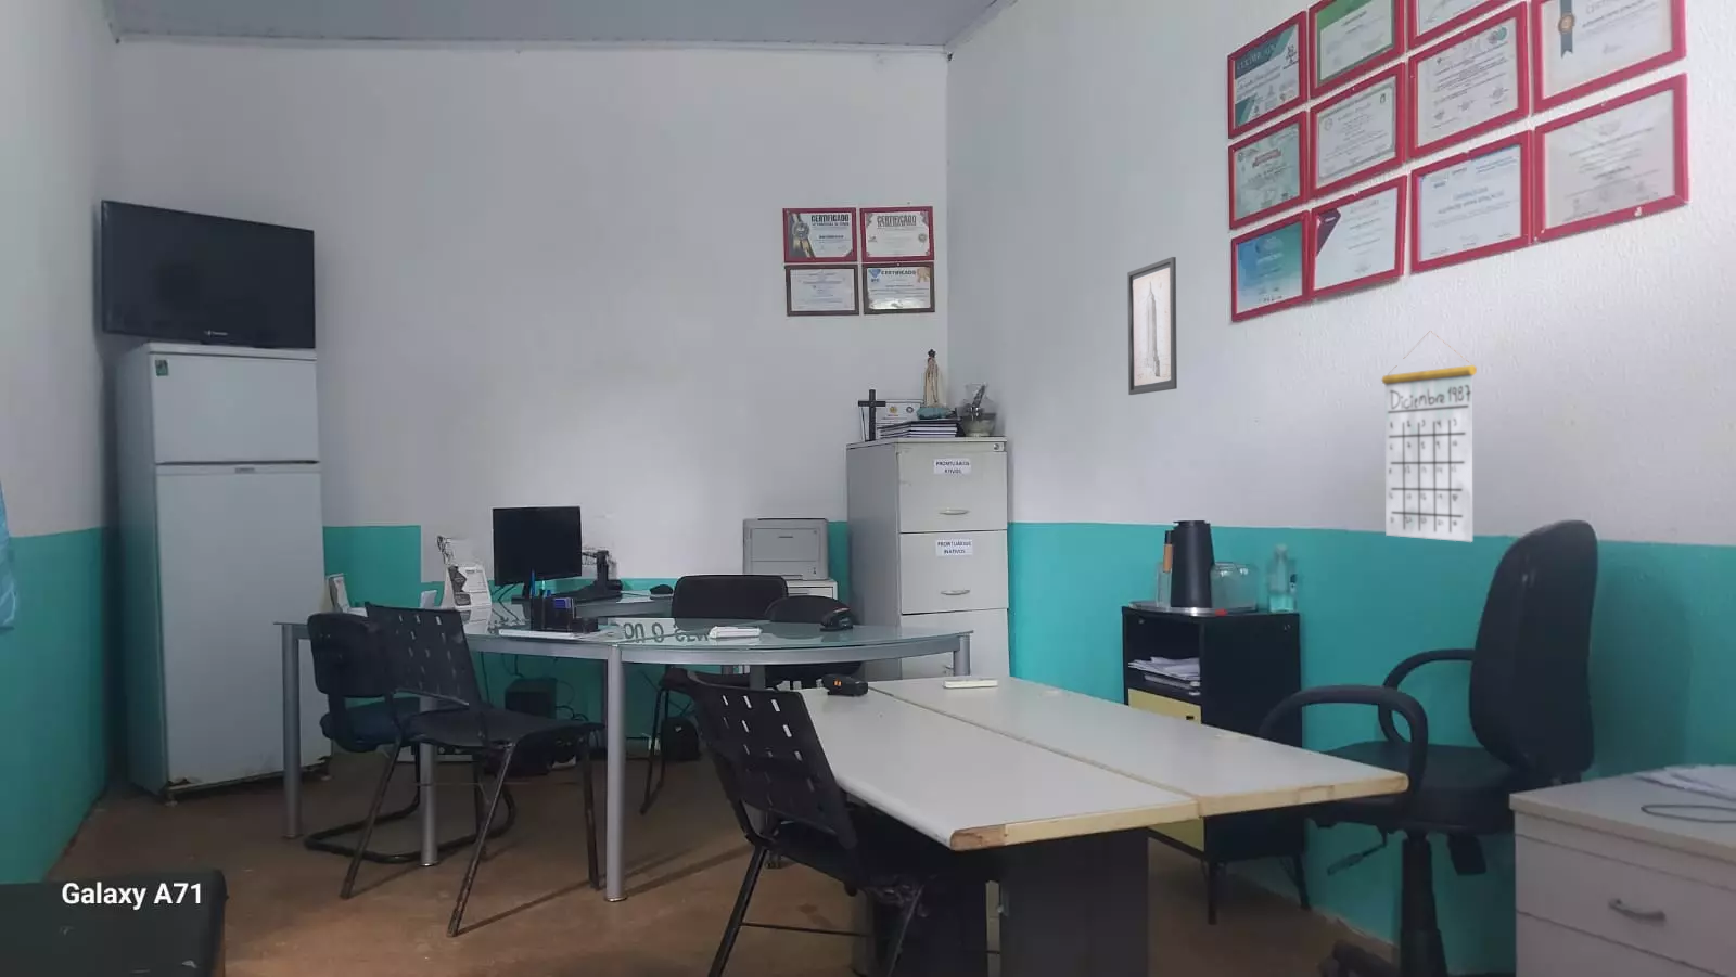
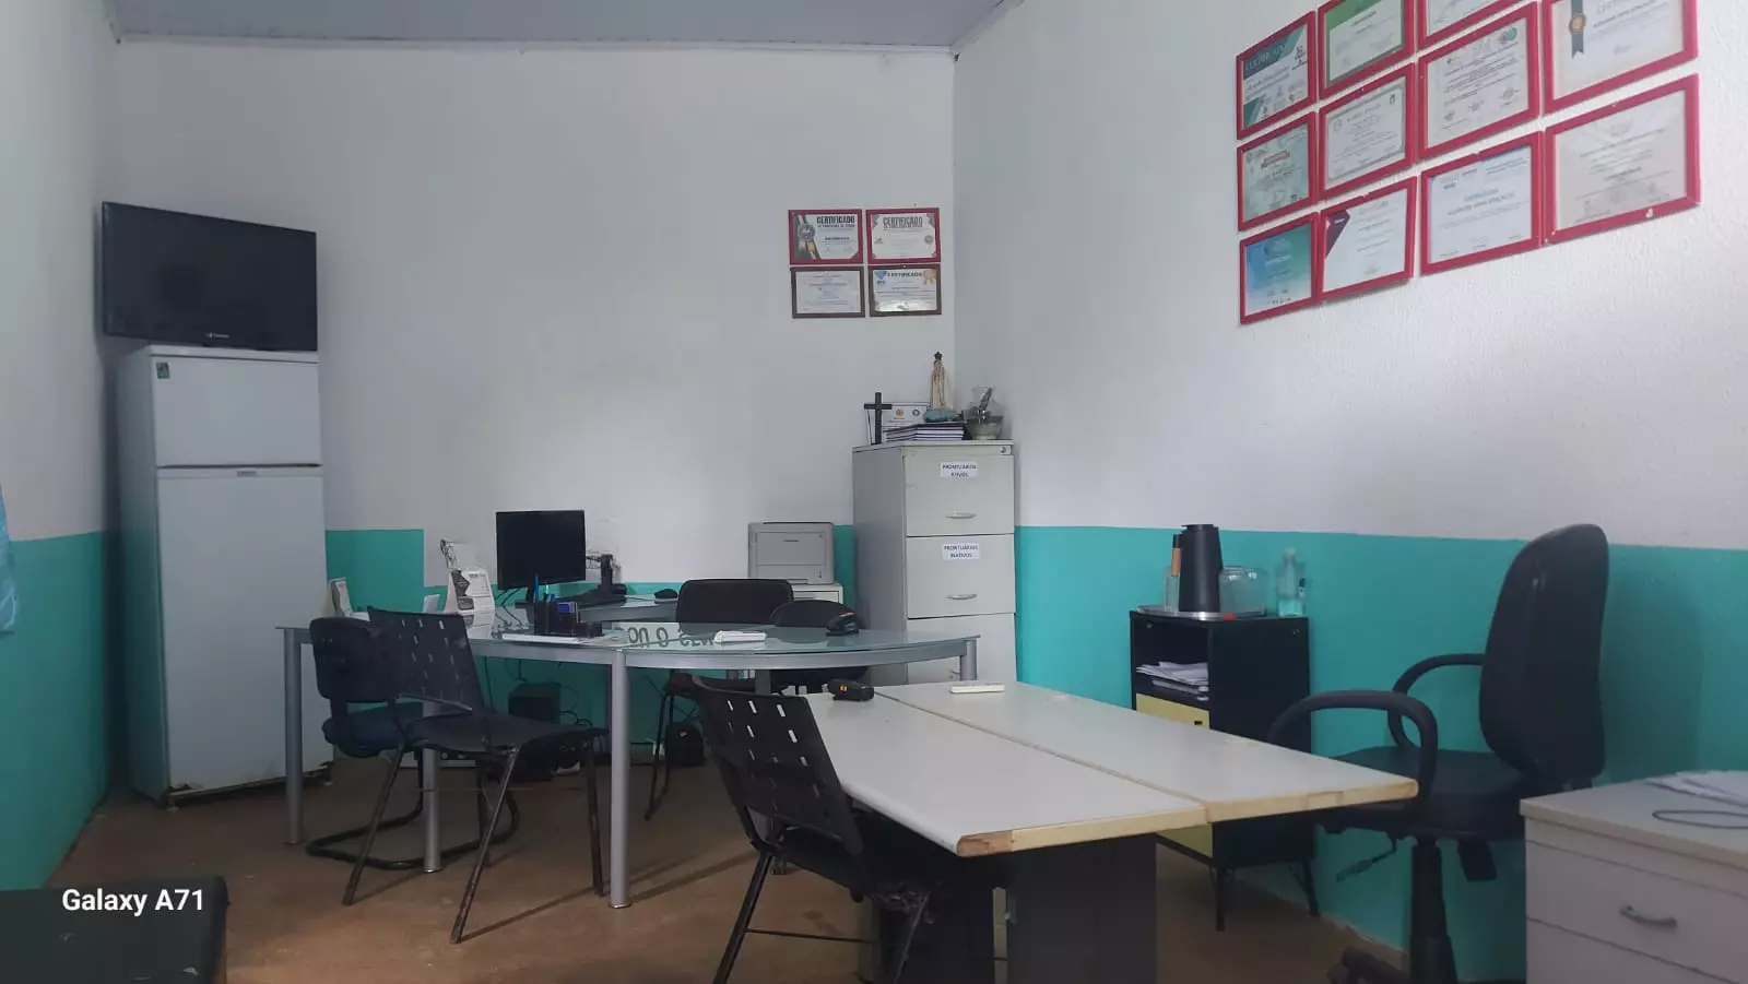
- wall art (1152, 329)
- calendar (1427, 434)
